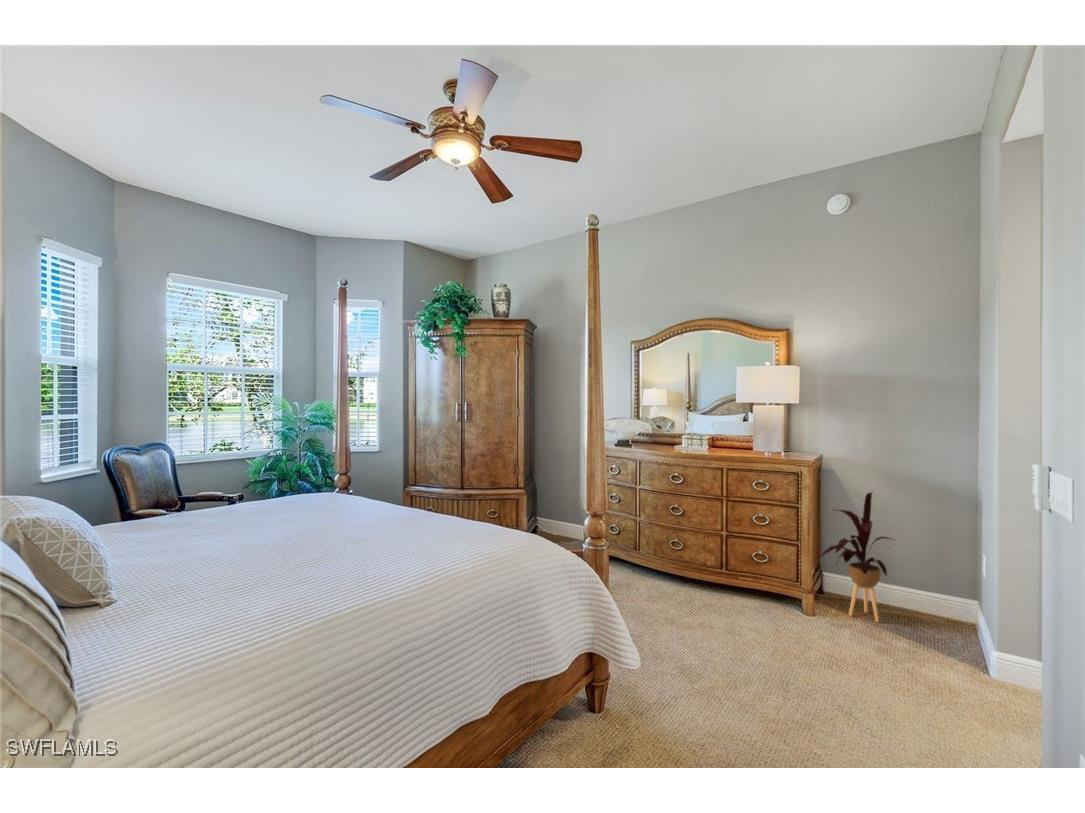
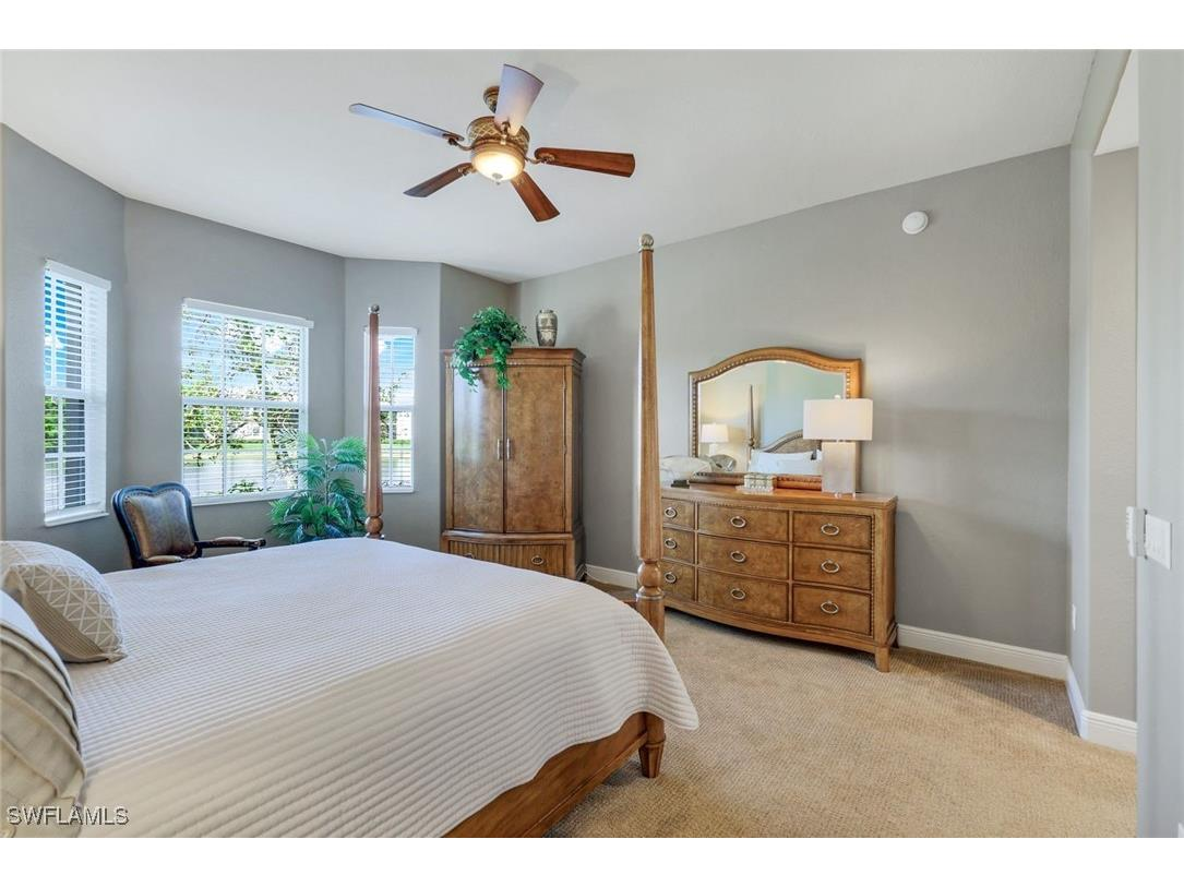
- house plant (856, 552)
